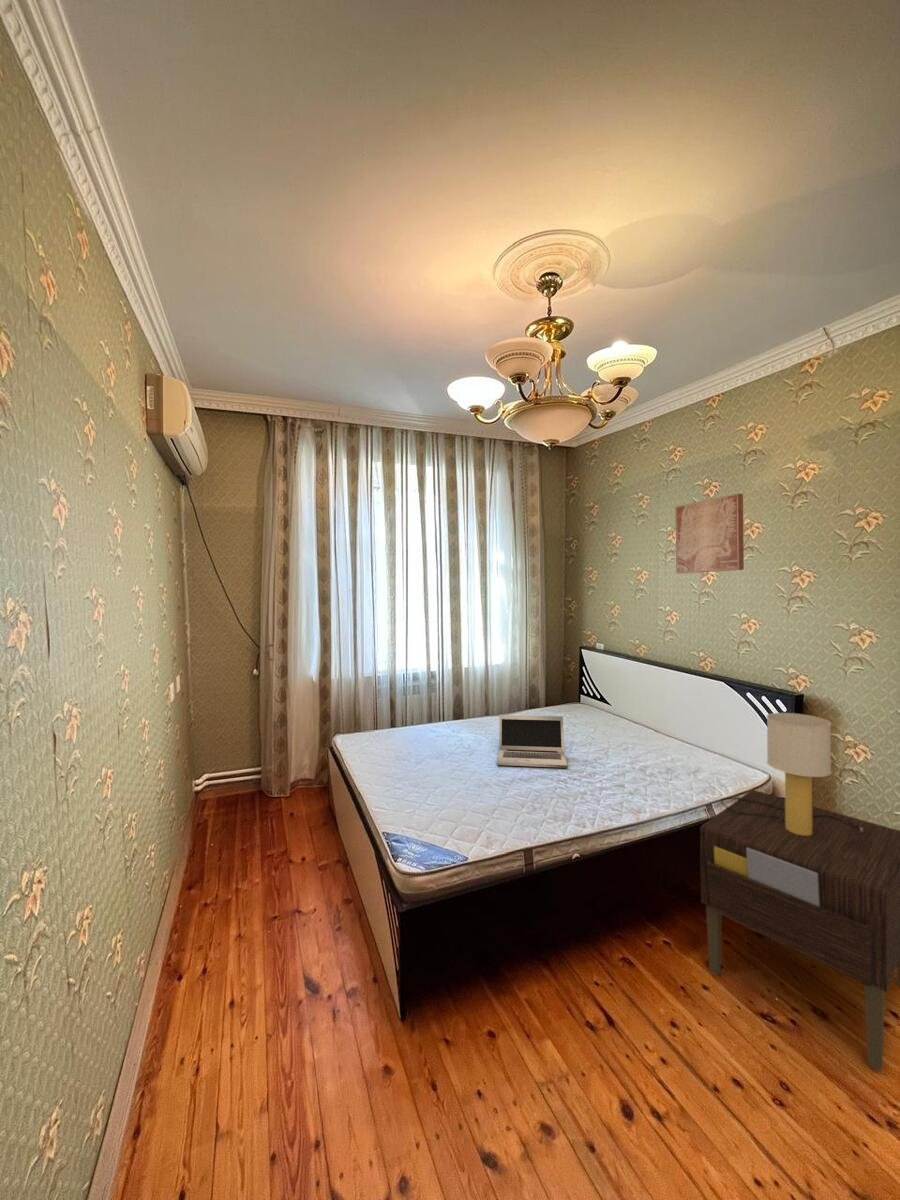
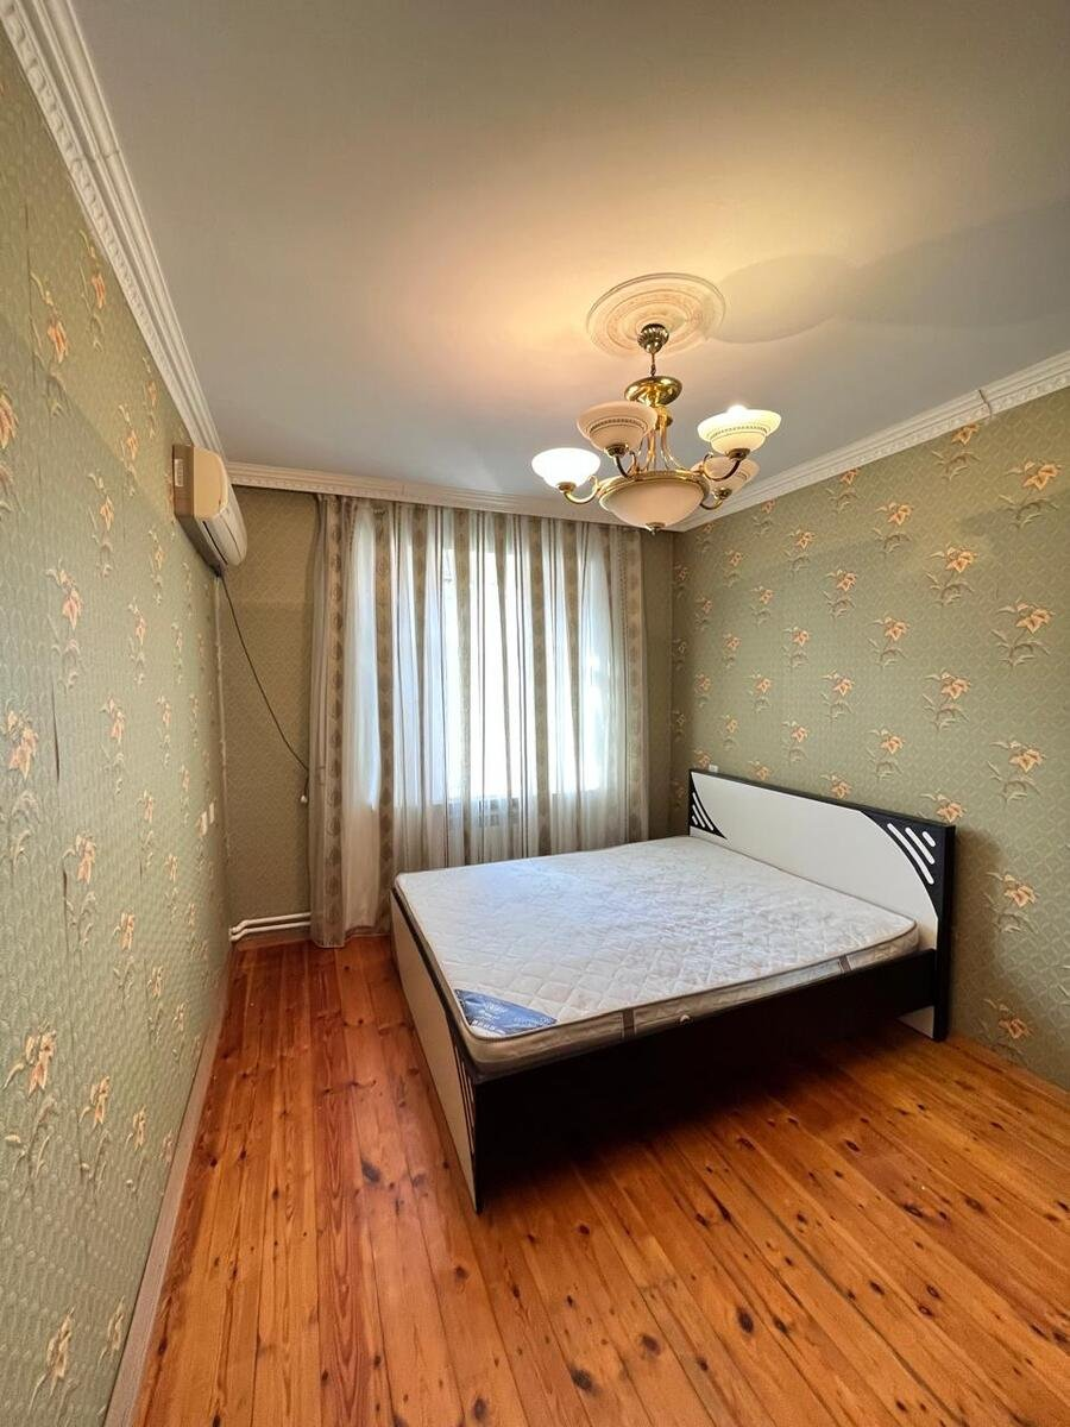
- wall art (707, 536)
- laptop (531, 740)
- table lamp (791, 766)
- nightstand (804, 906)
